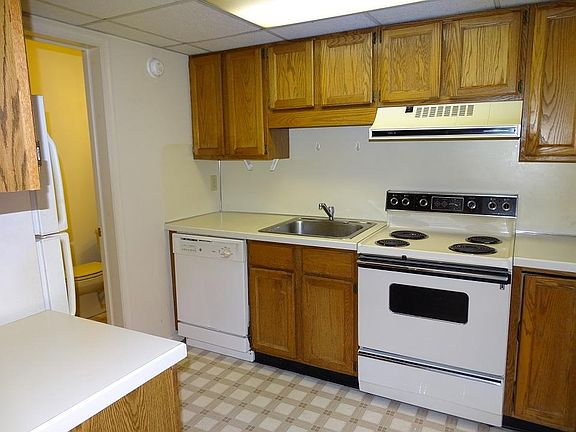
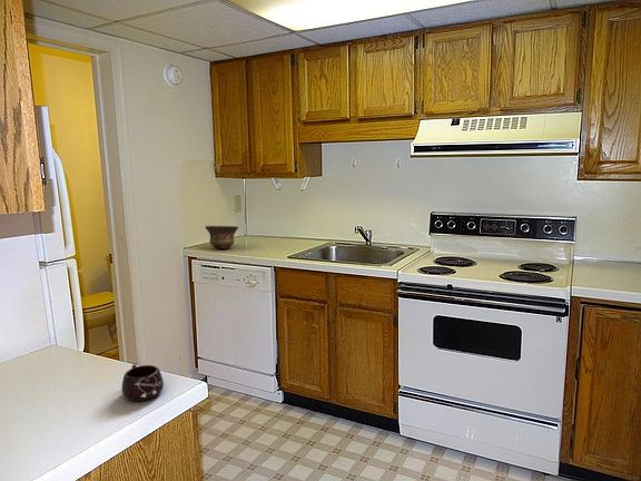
+ mug (140, 381)
+ bowl (221, 237)
